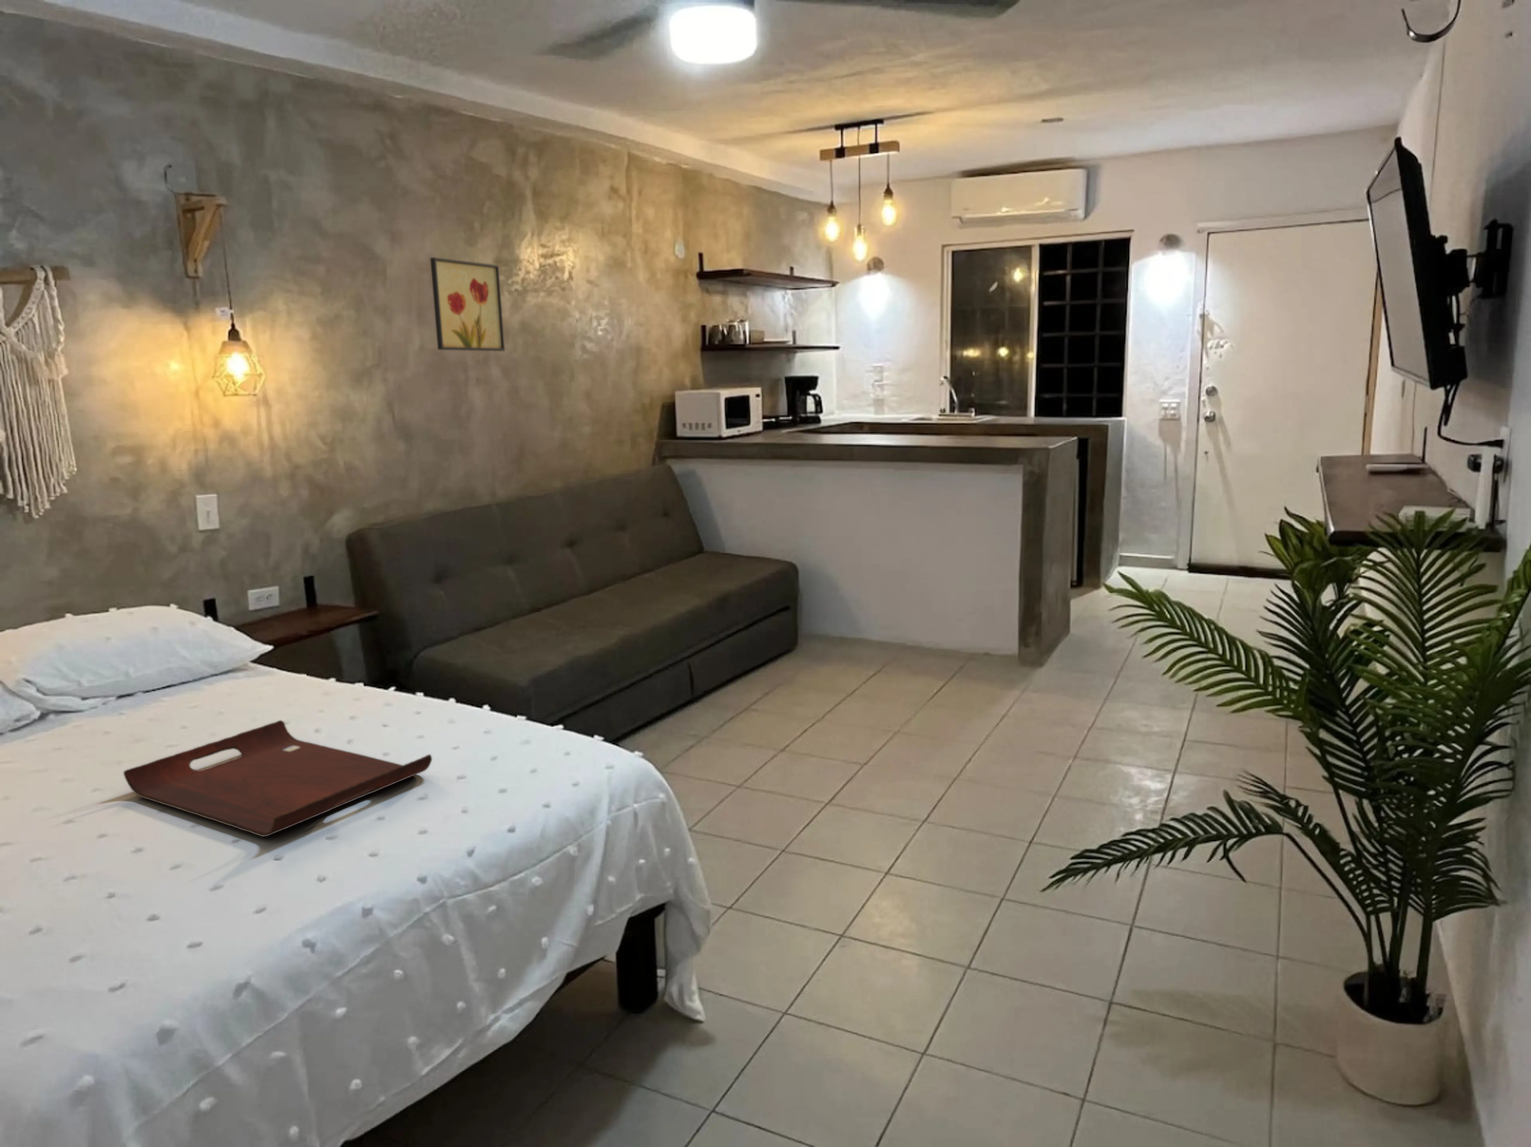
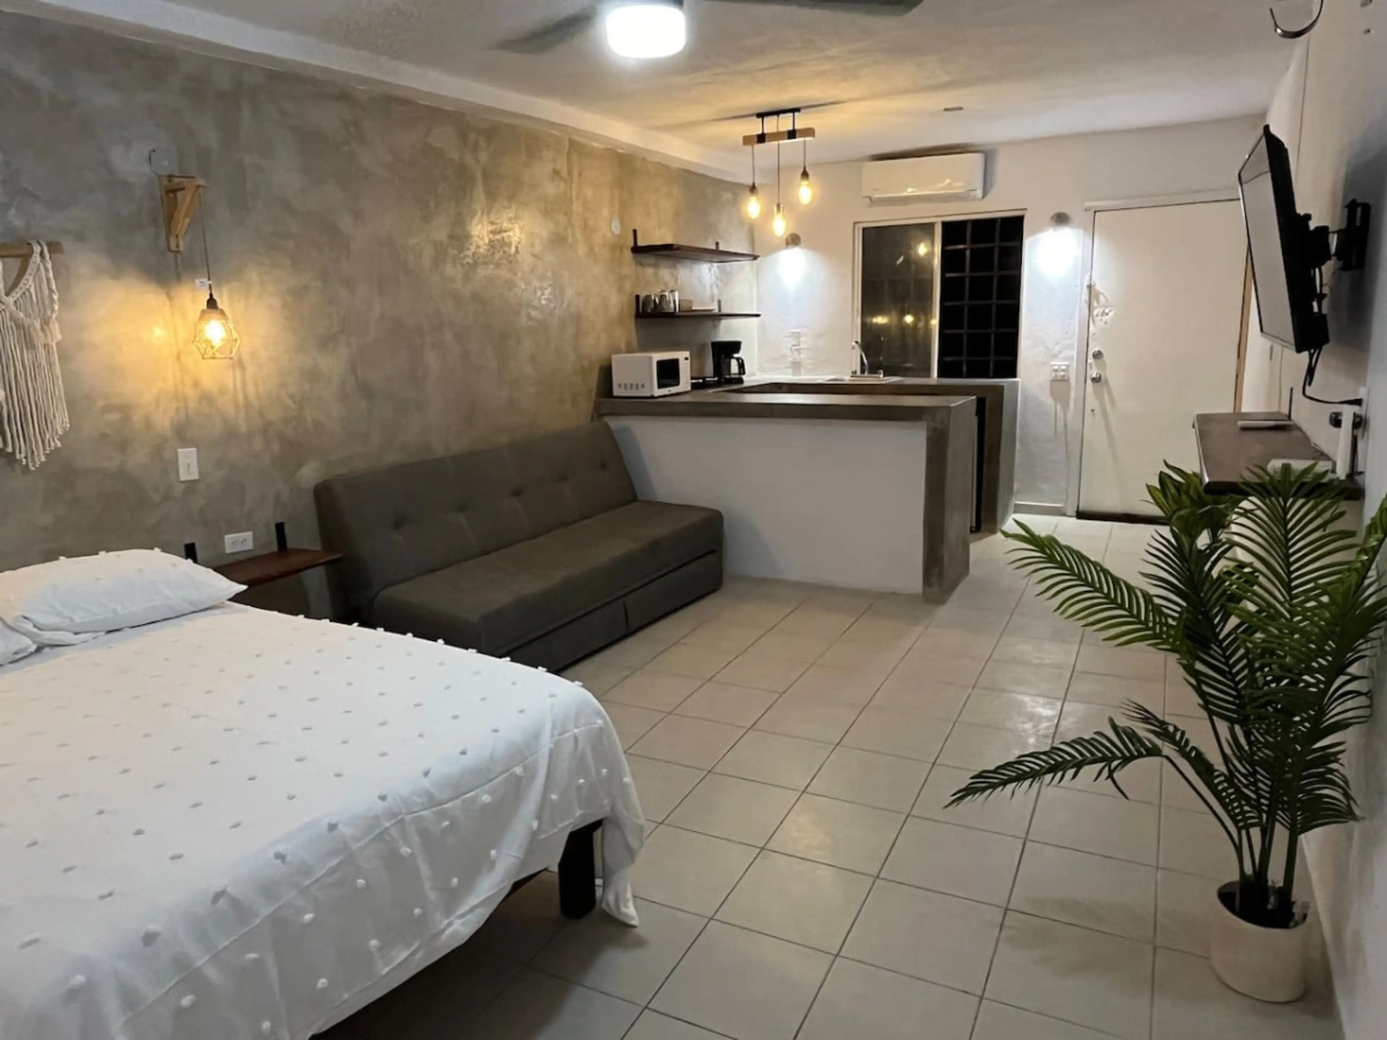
- serving tray (281, 774)
- wall art (468, 306)
